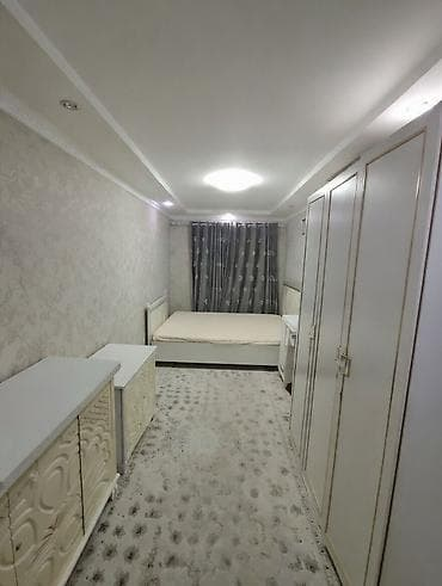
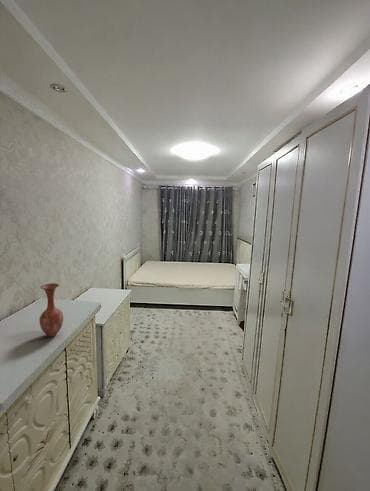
+ vase (51, 310)
